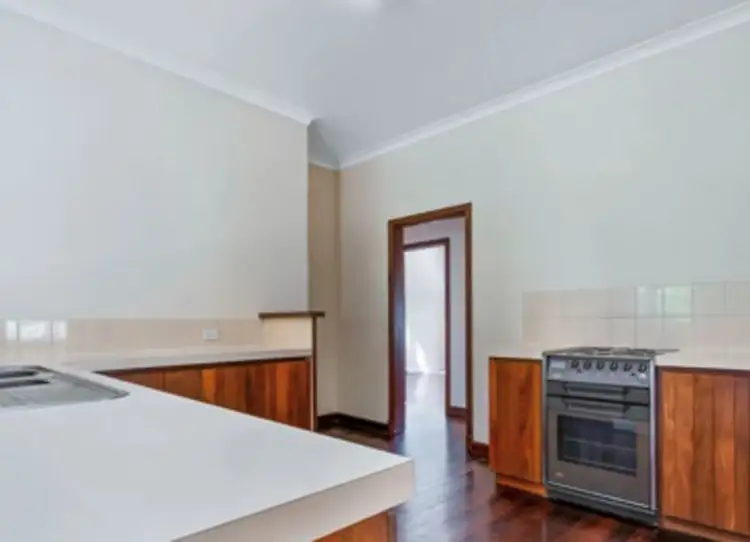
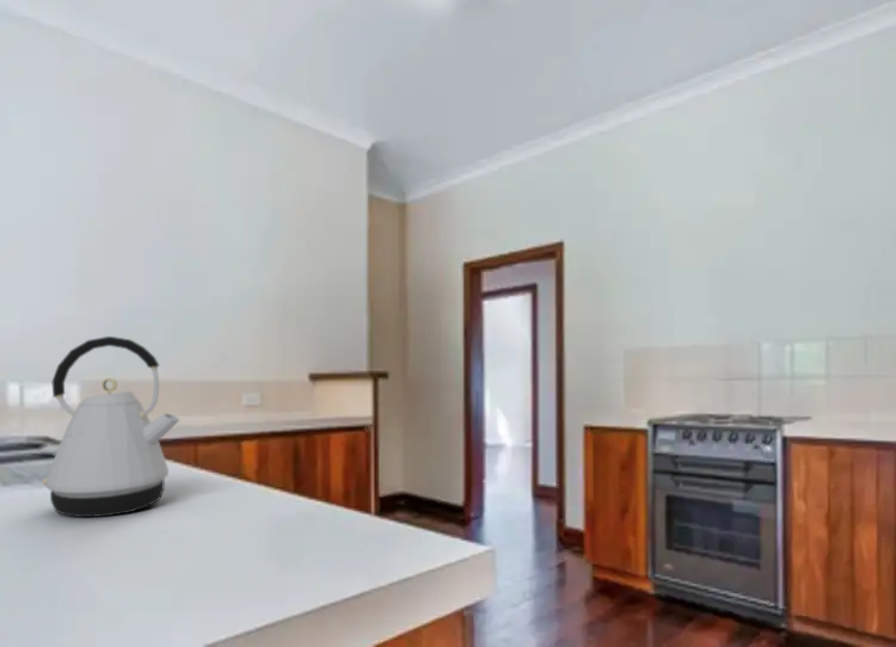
+ kettle (112, 420)
